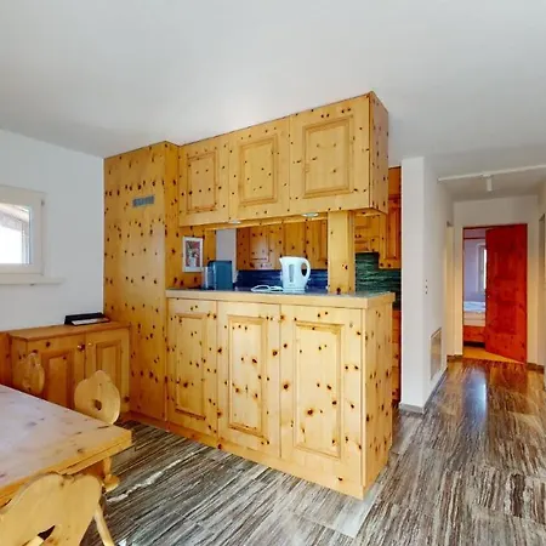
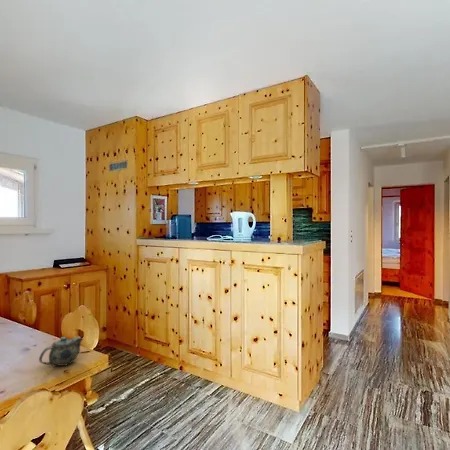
+ chinaware (62, 350)
